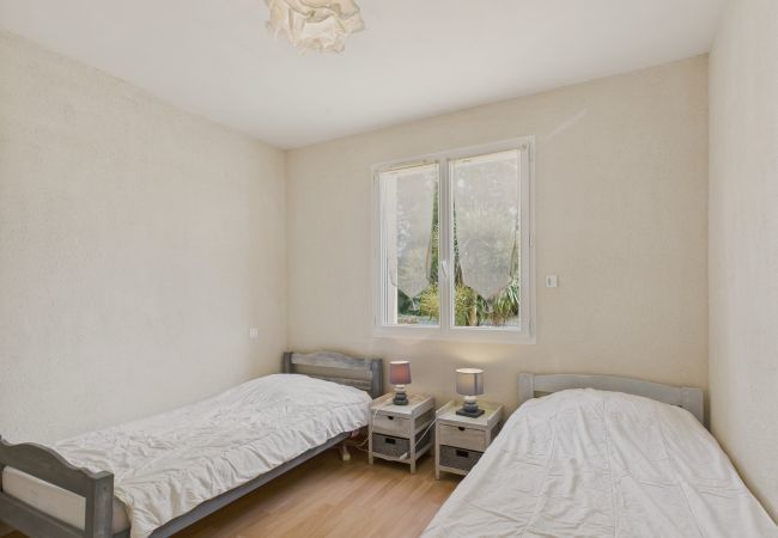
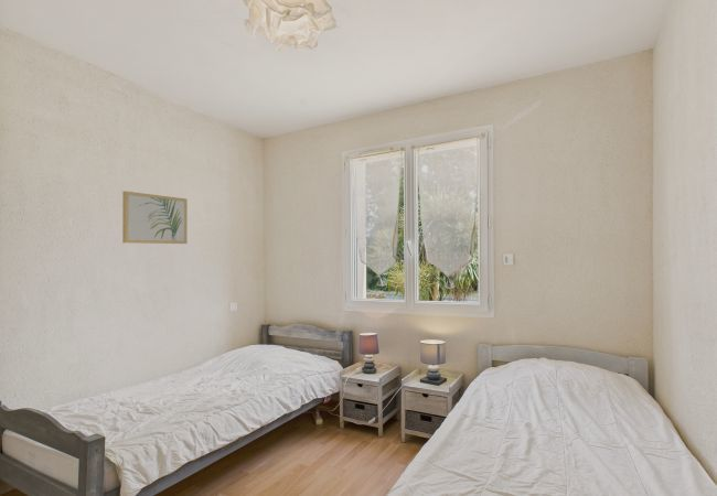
+ wall art (157, 219)
